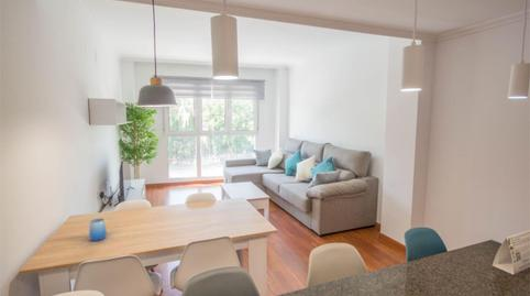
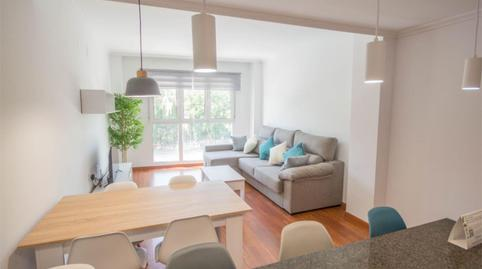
- cup (97, 229)
